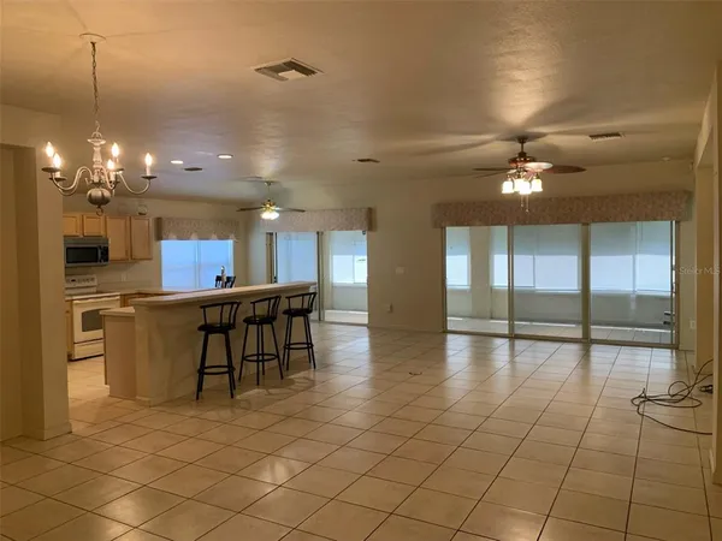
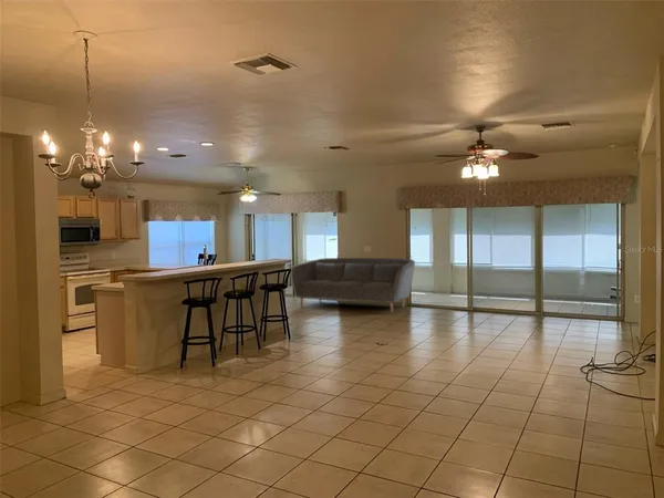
+ sofa (353, 282)
